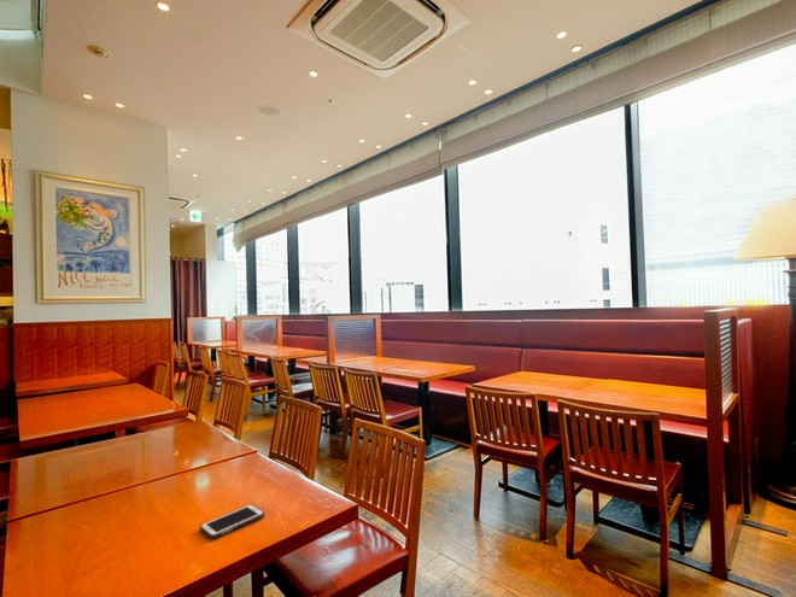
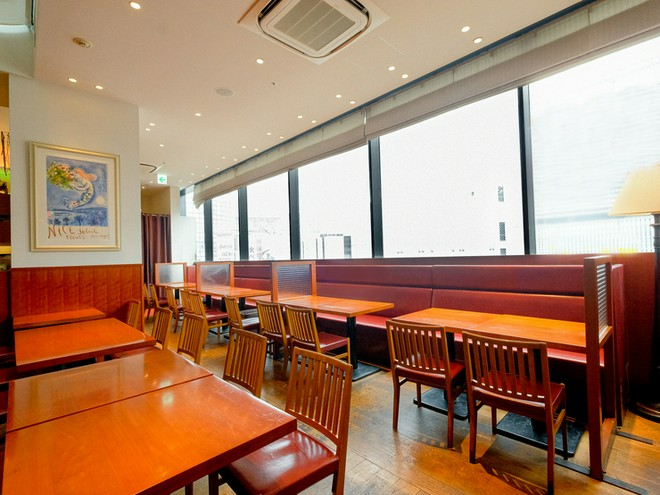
- cell phone (233, 520)
